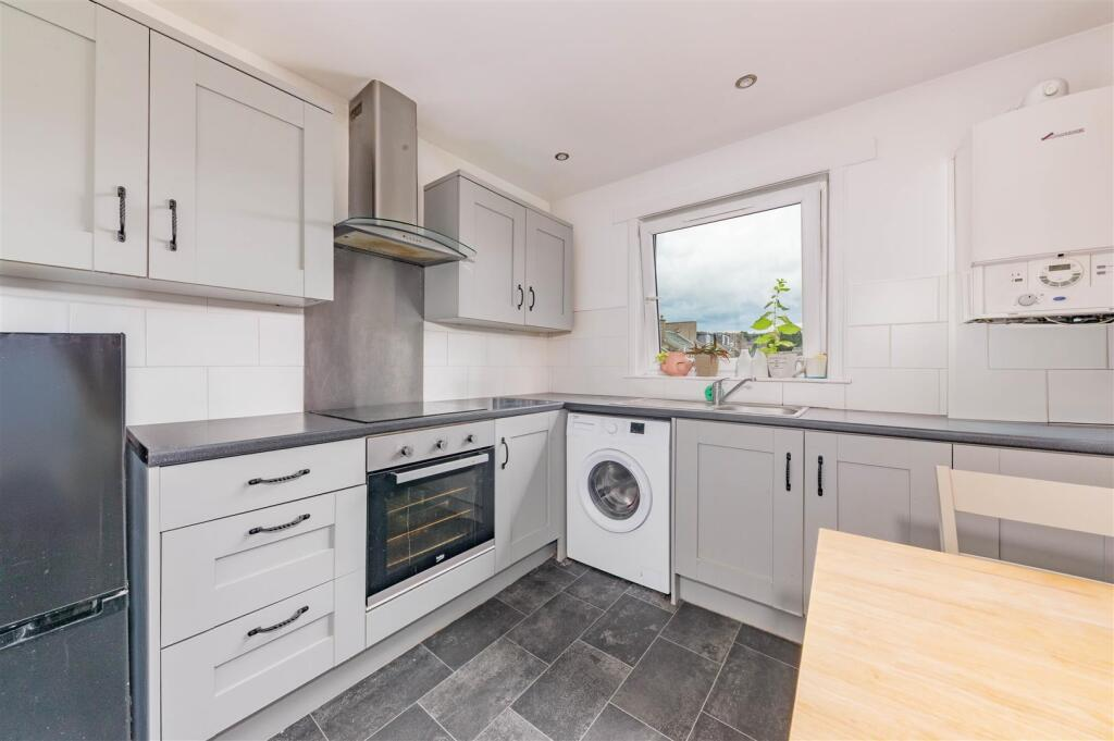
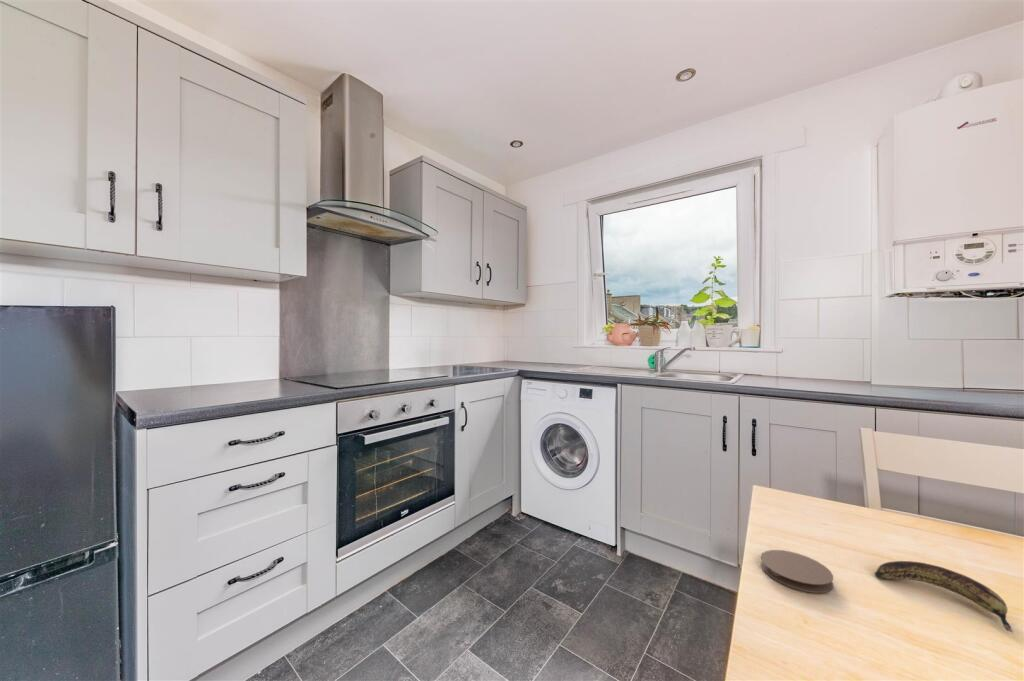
+ fruit (942, 584)
+ coaster (795, 569)
